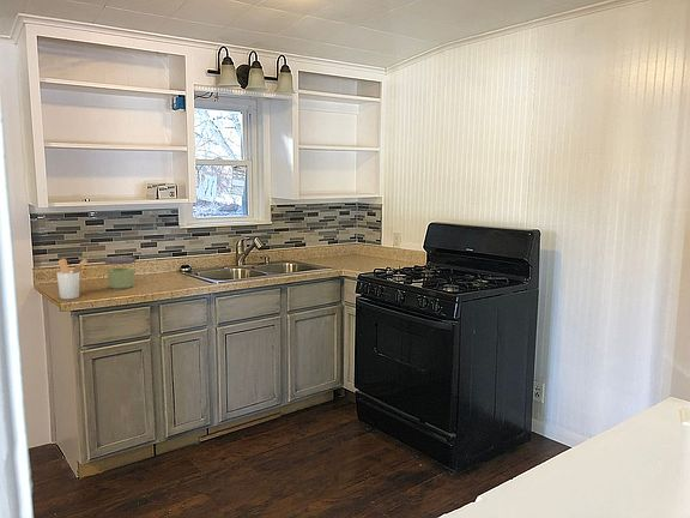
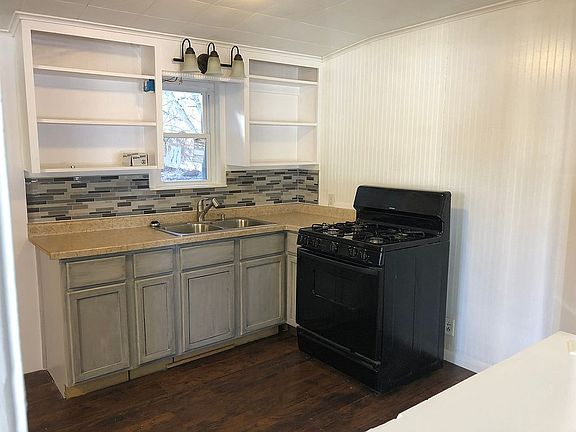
- utensil holder (73, 277)
- jar (120, 272)
